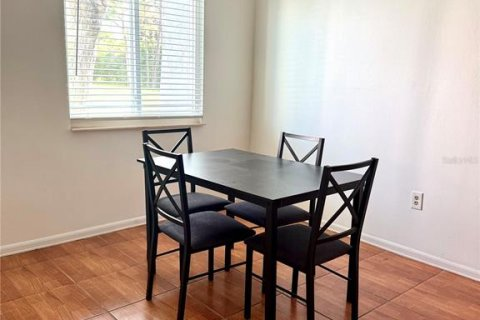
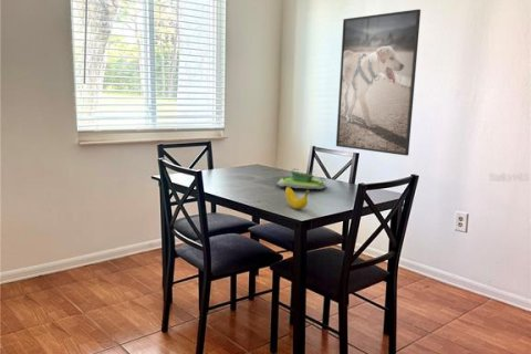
+ plant pot (301, 178)
+ banana (295, 197)
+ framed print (374, 84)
